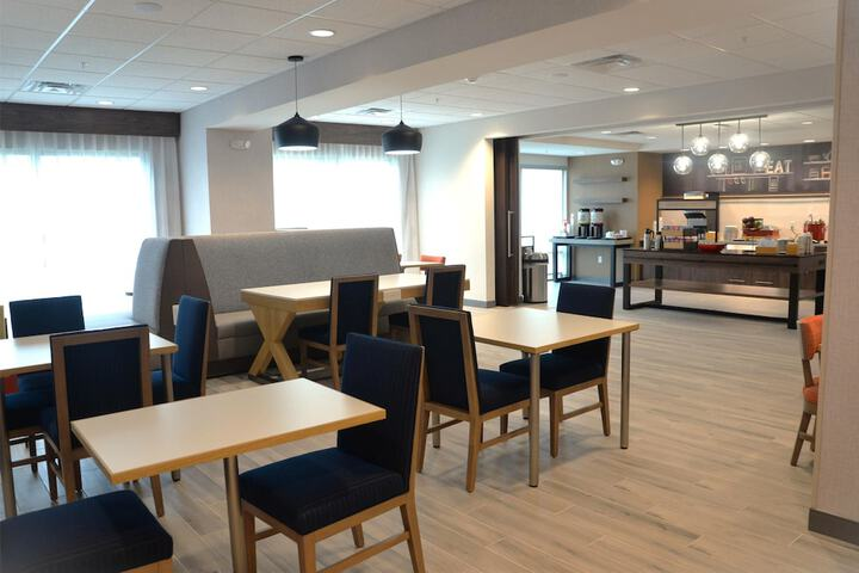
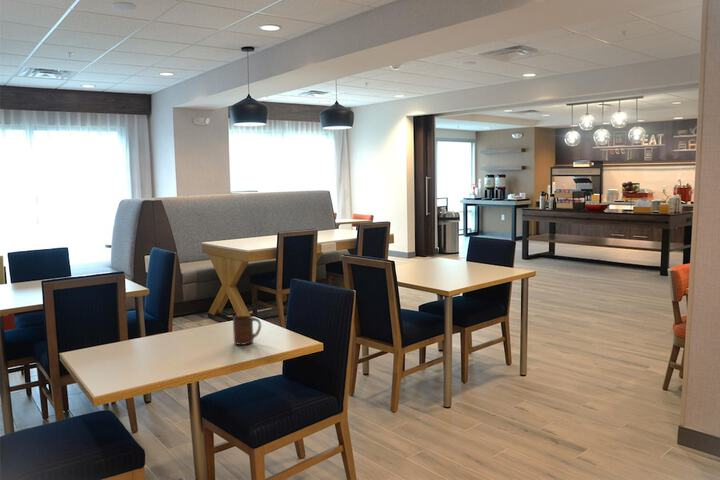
+ cup (246, 329)
